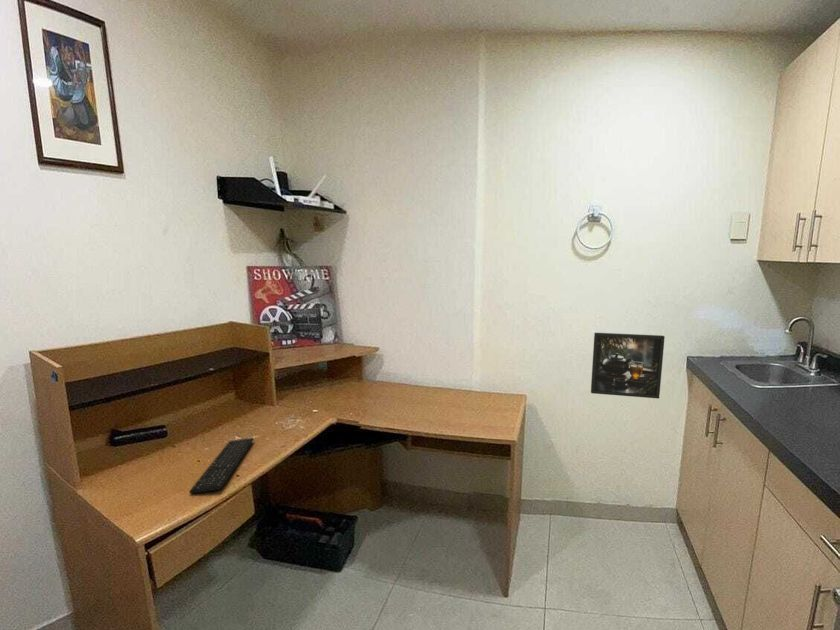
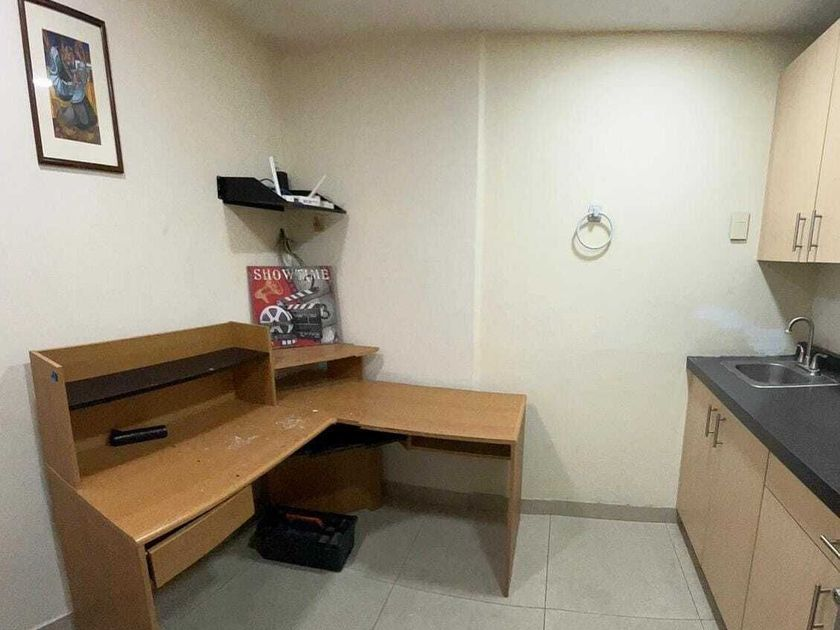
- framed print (626, 365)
- keyboard (225, 462)
